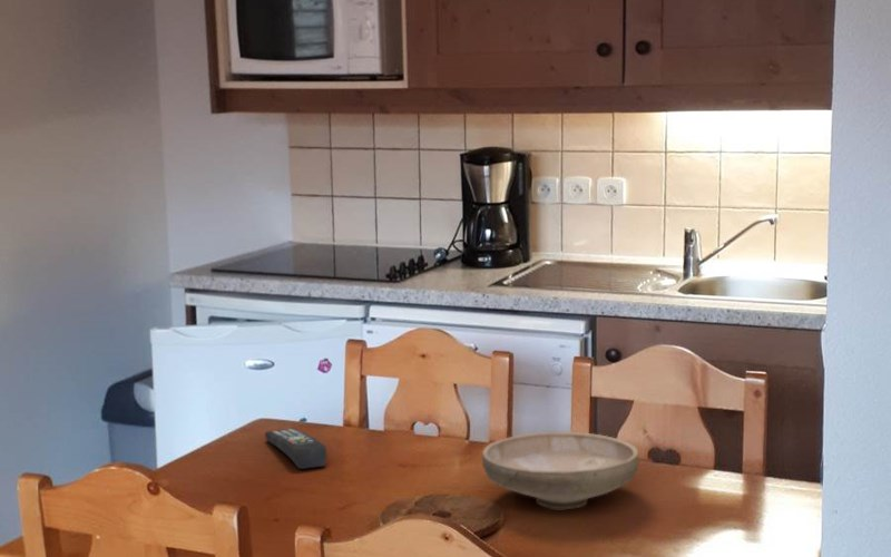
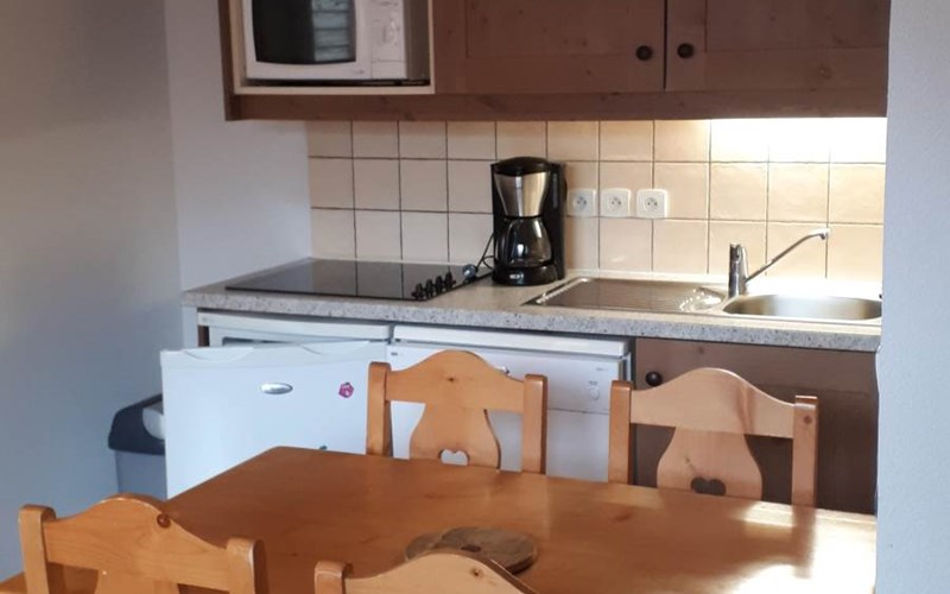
- bowl (560, 475)
- remote control (295, 443)
